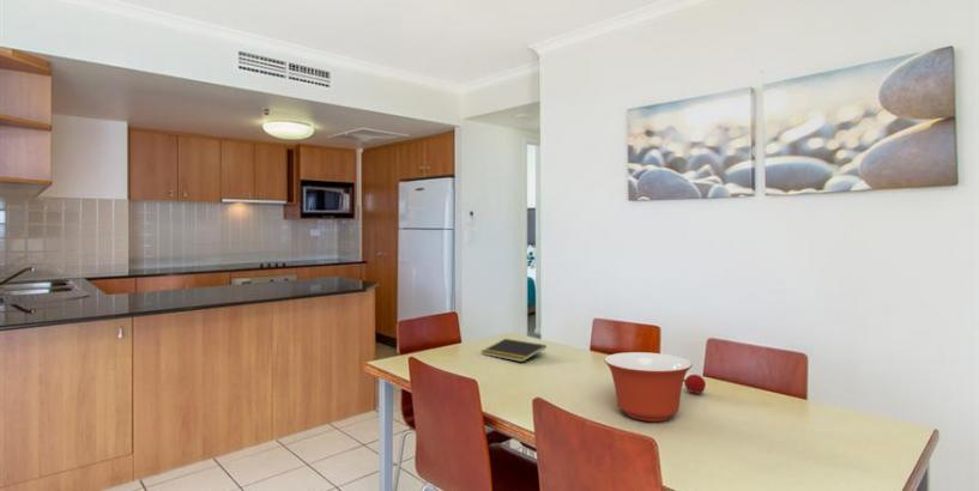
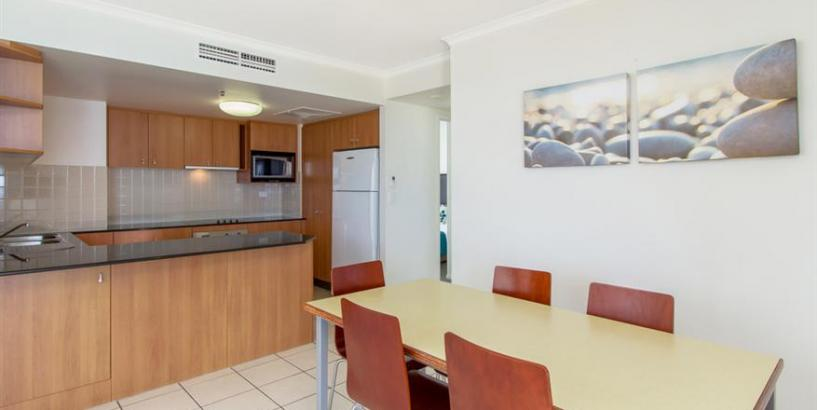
- notepad (513, 348)
- mixing bowl (647, 387)
- fruit (695, 383)
